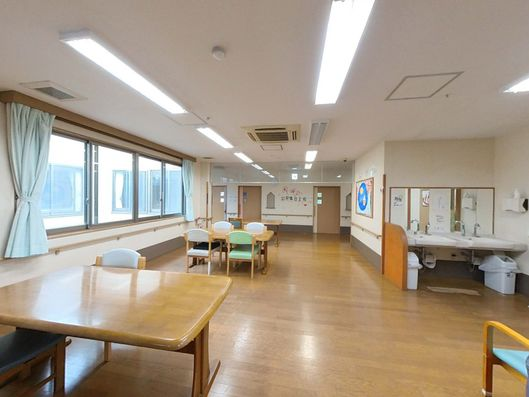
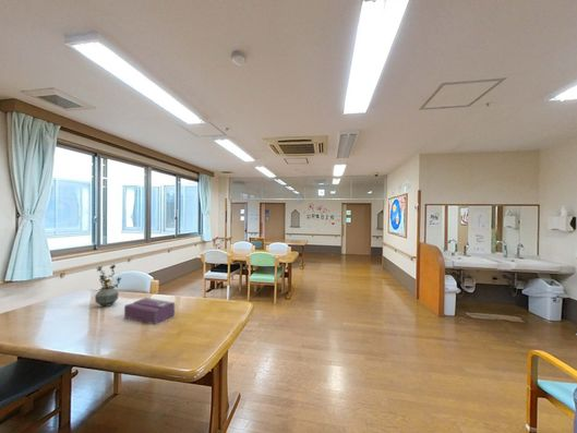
+ potted plant (107, 285)
+ tissue box (149, 310)
